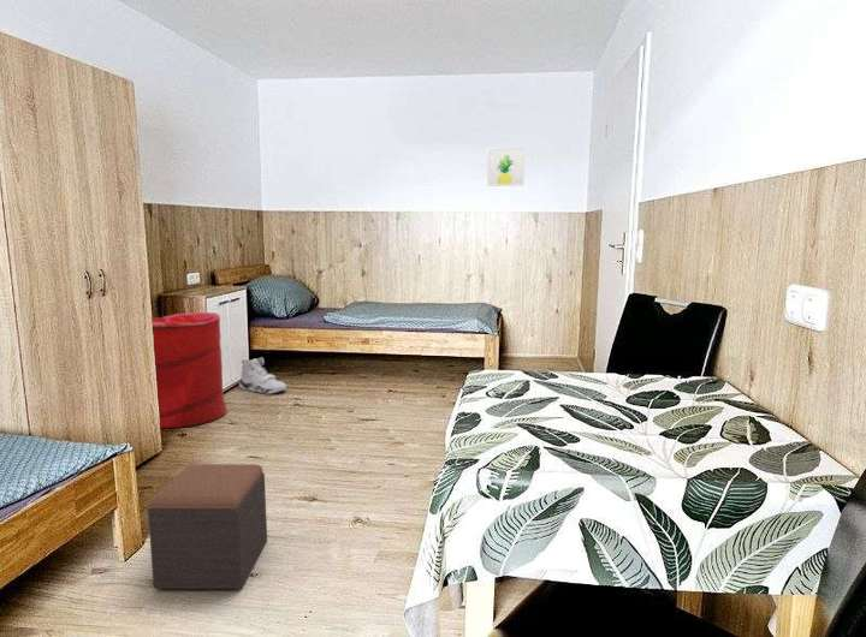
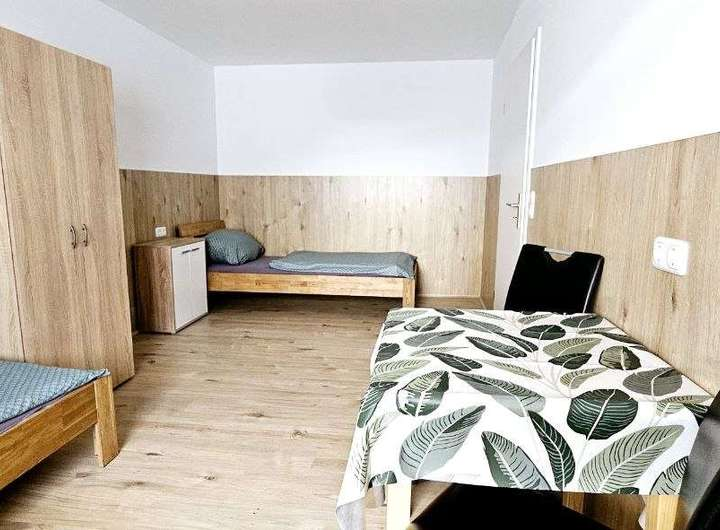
- footstool (212, 520)
- sneaker (261, 374)
- laundry hamper (180, 365)
- wall art (505, 167)
